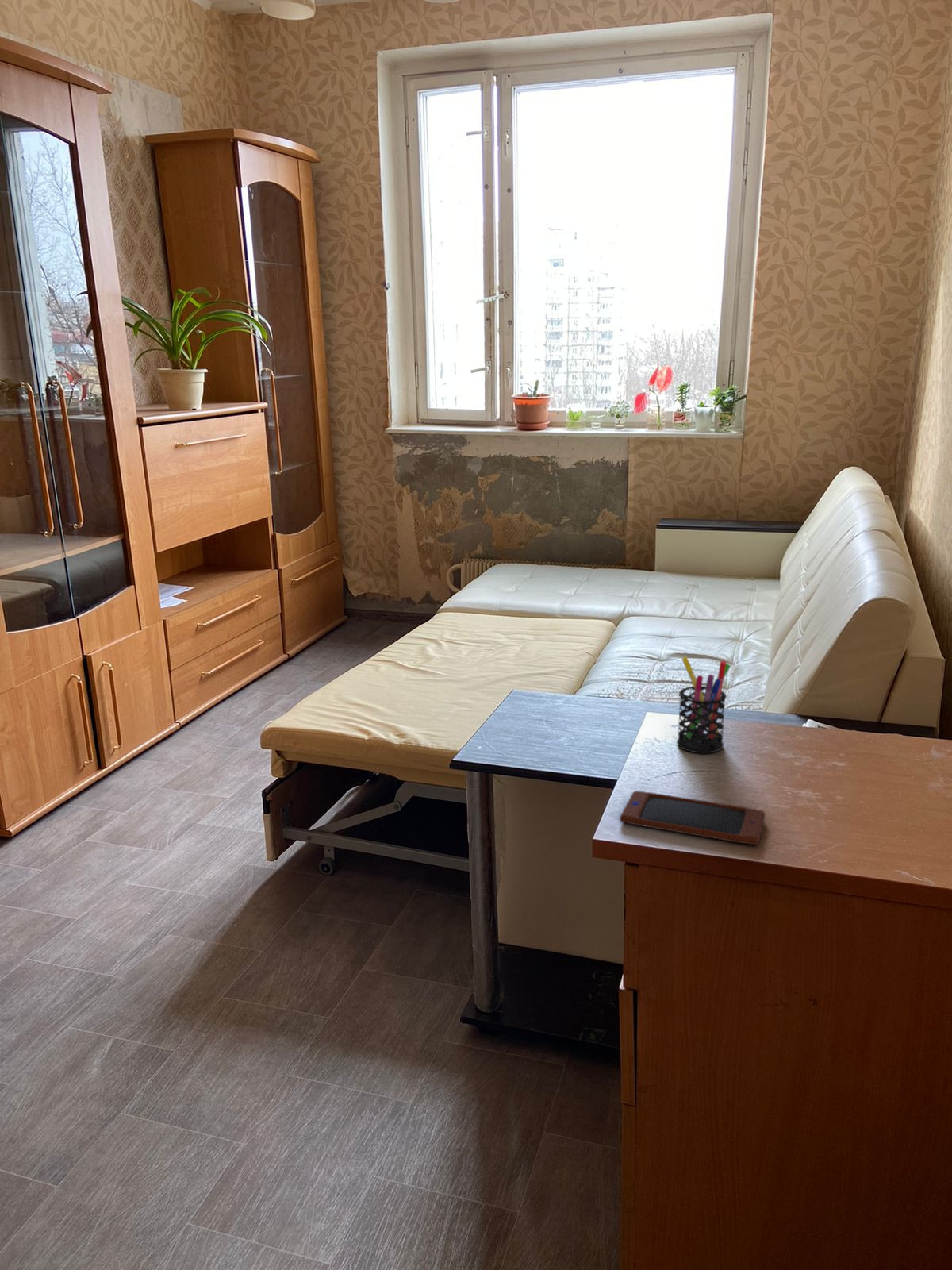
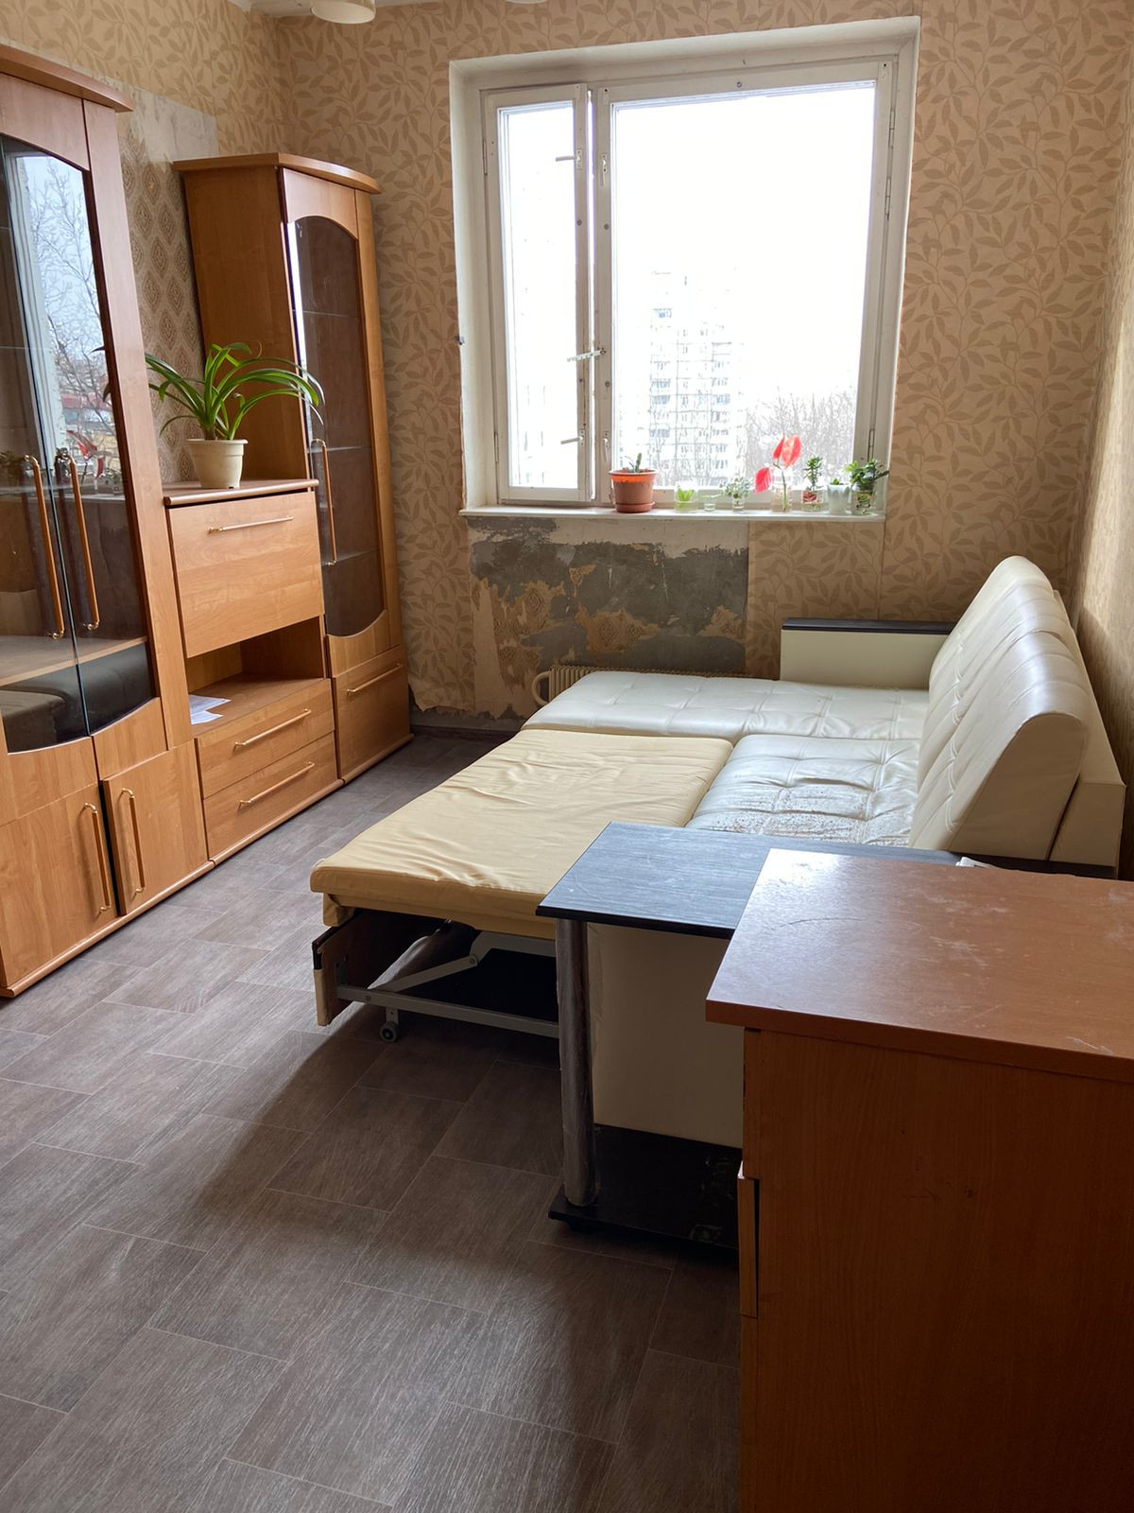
- smartphone (692, 816)
- pen holder (708, 700)
